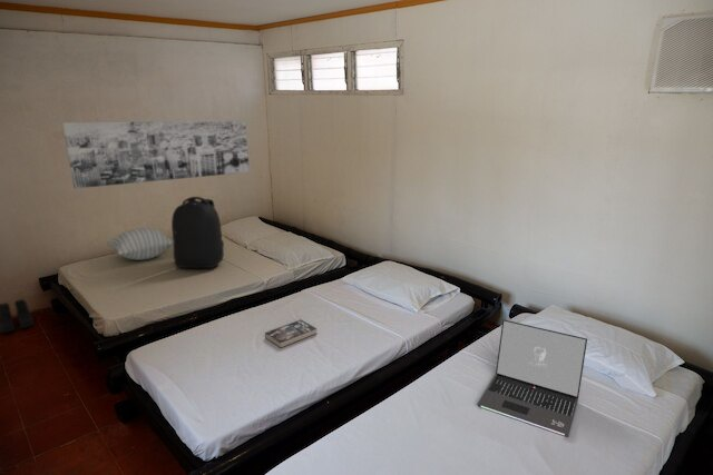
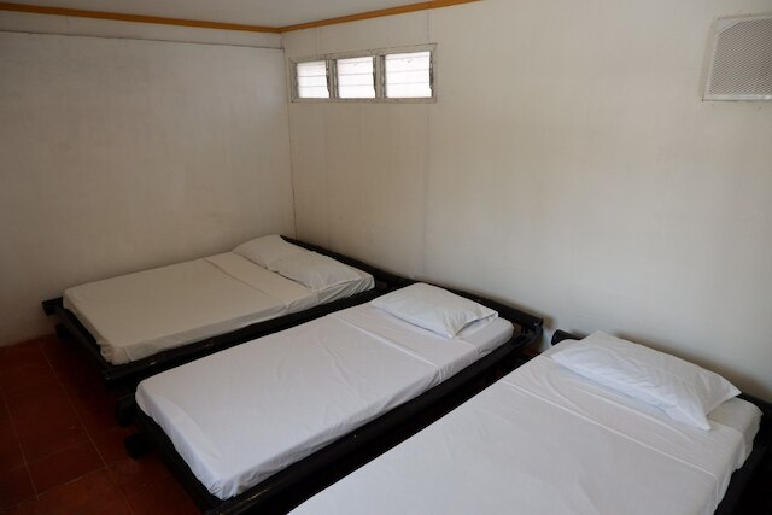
- book (291, 333)
- pillow (140, 243)
- wall art (168, 150)
- laptop (531, 372)
- backpack (198, 231)
- boots (11, 315)
